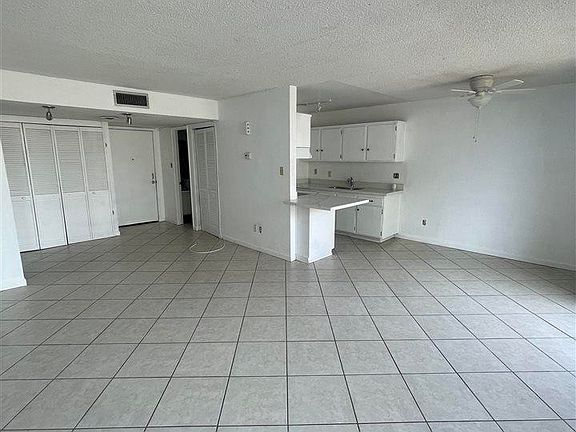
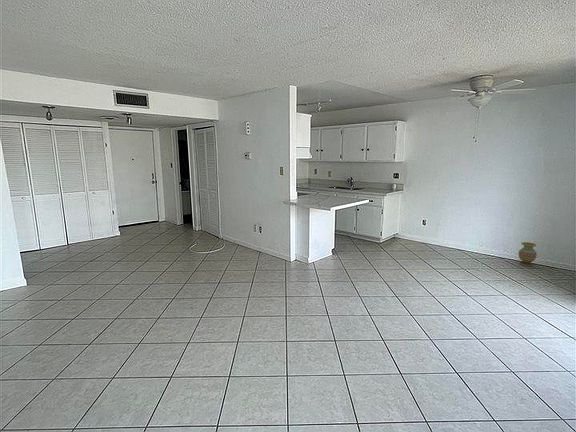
+ vase (527, 254)
